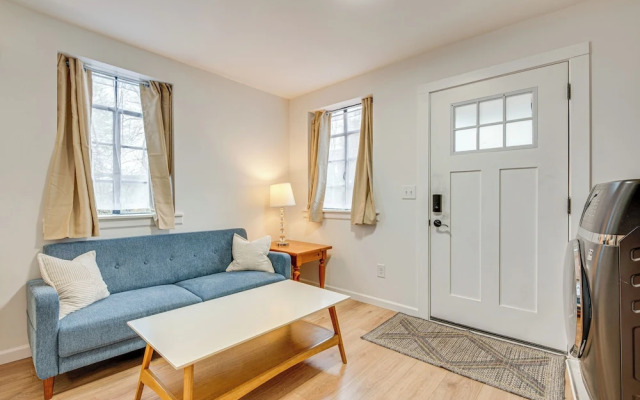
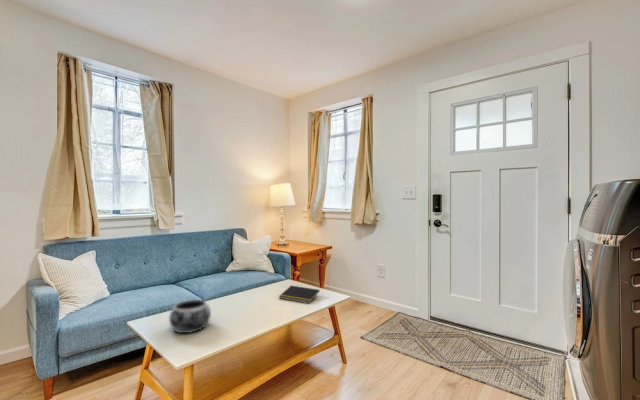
+ notepad (299, 293)
+ decorative bowl (190, 315)
